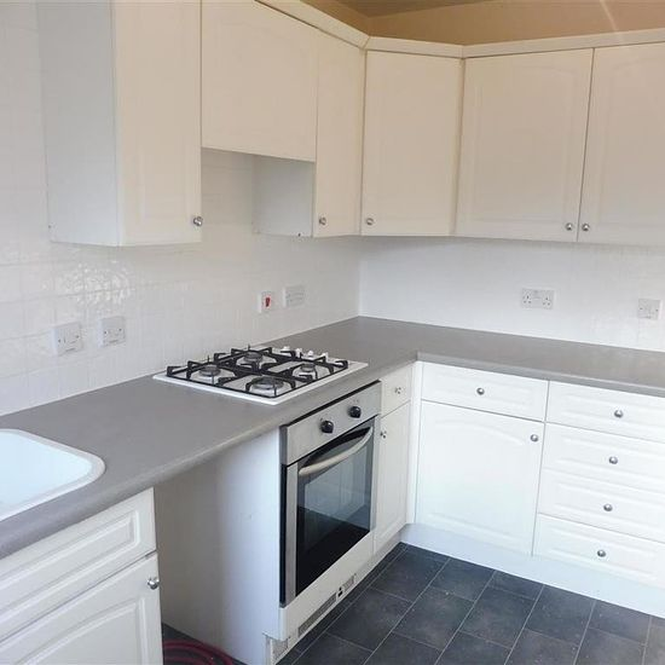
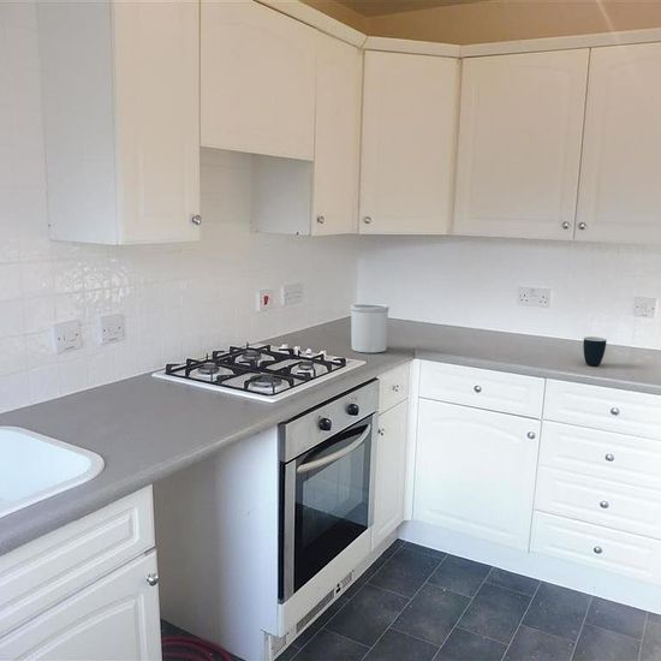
+ utensil holder (369, 327)
+ mug (591, 352)
